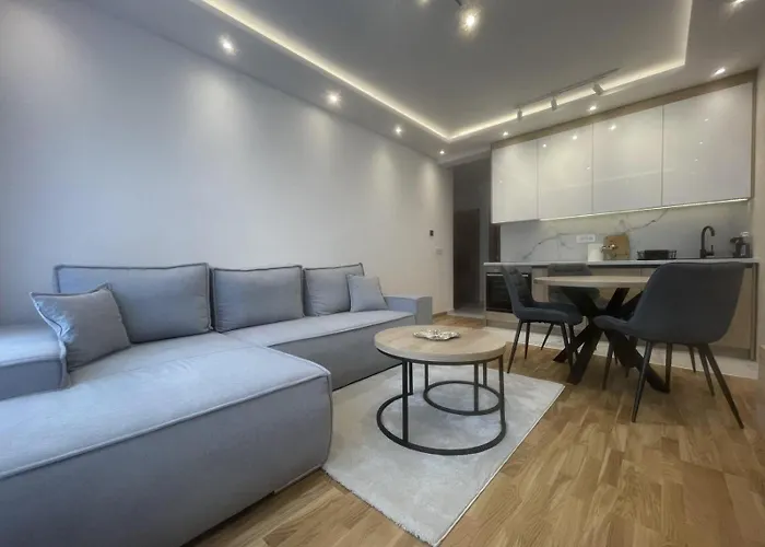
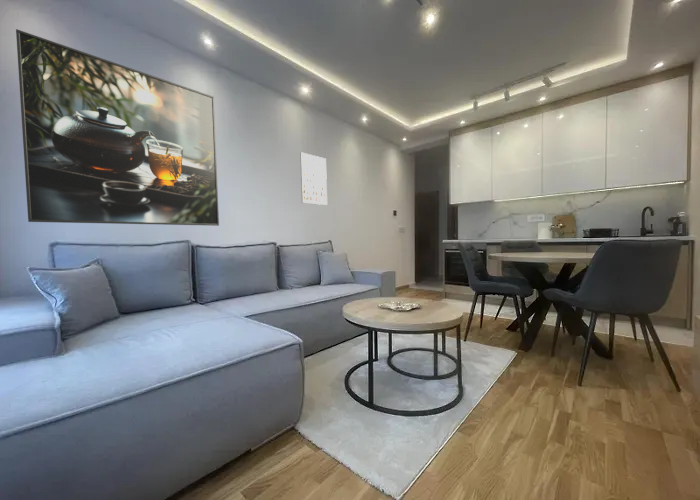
+ wall art (314, 179)
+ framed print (138, 147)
